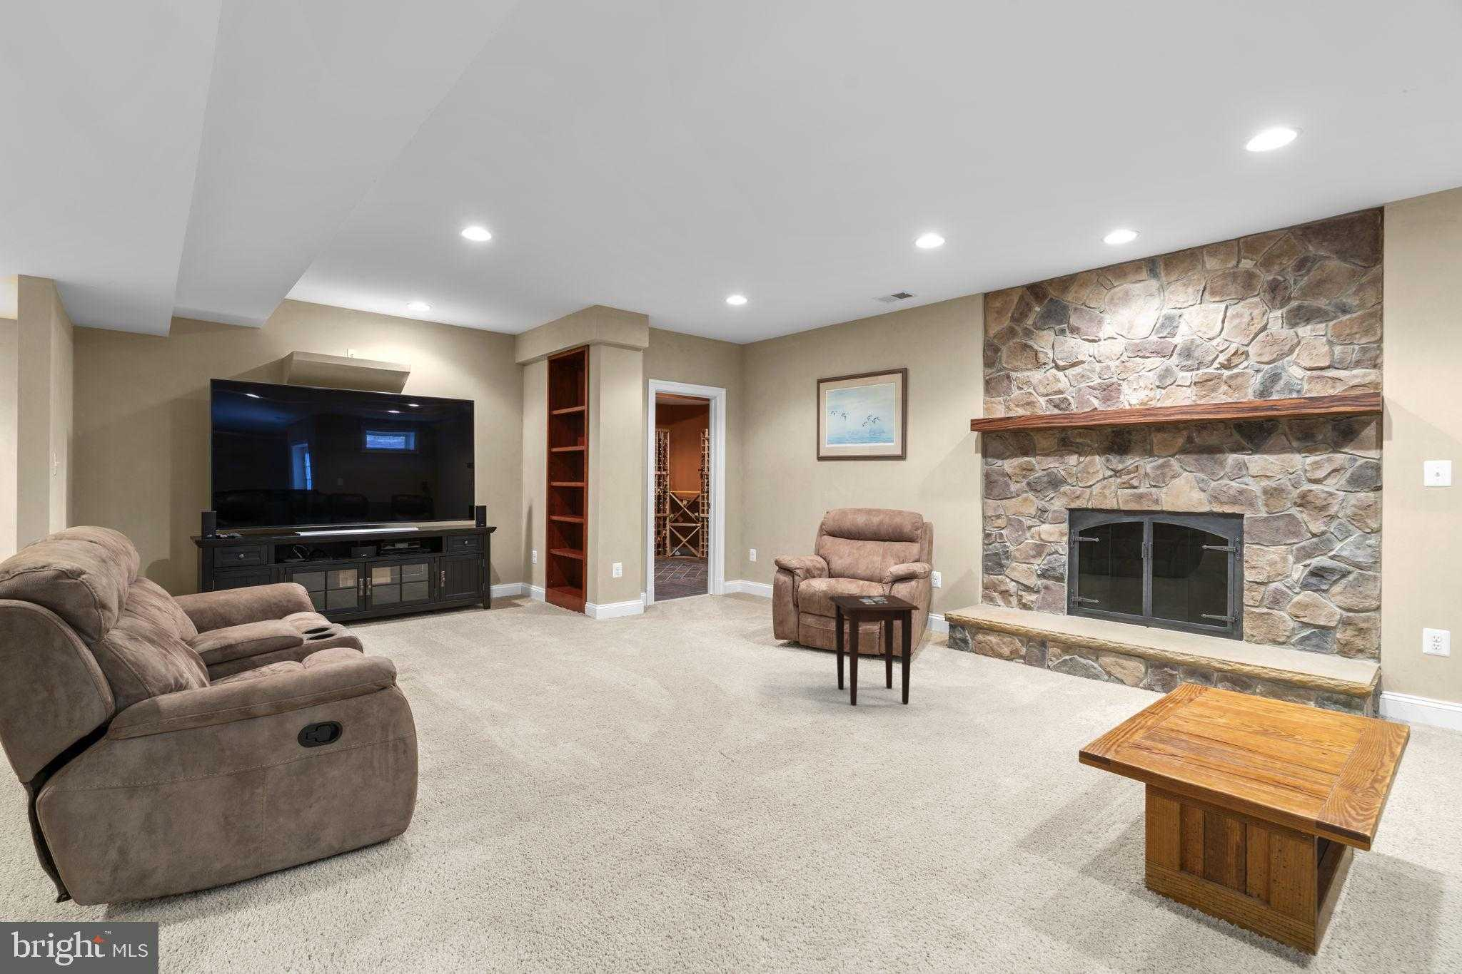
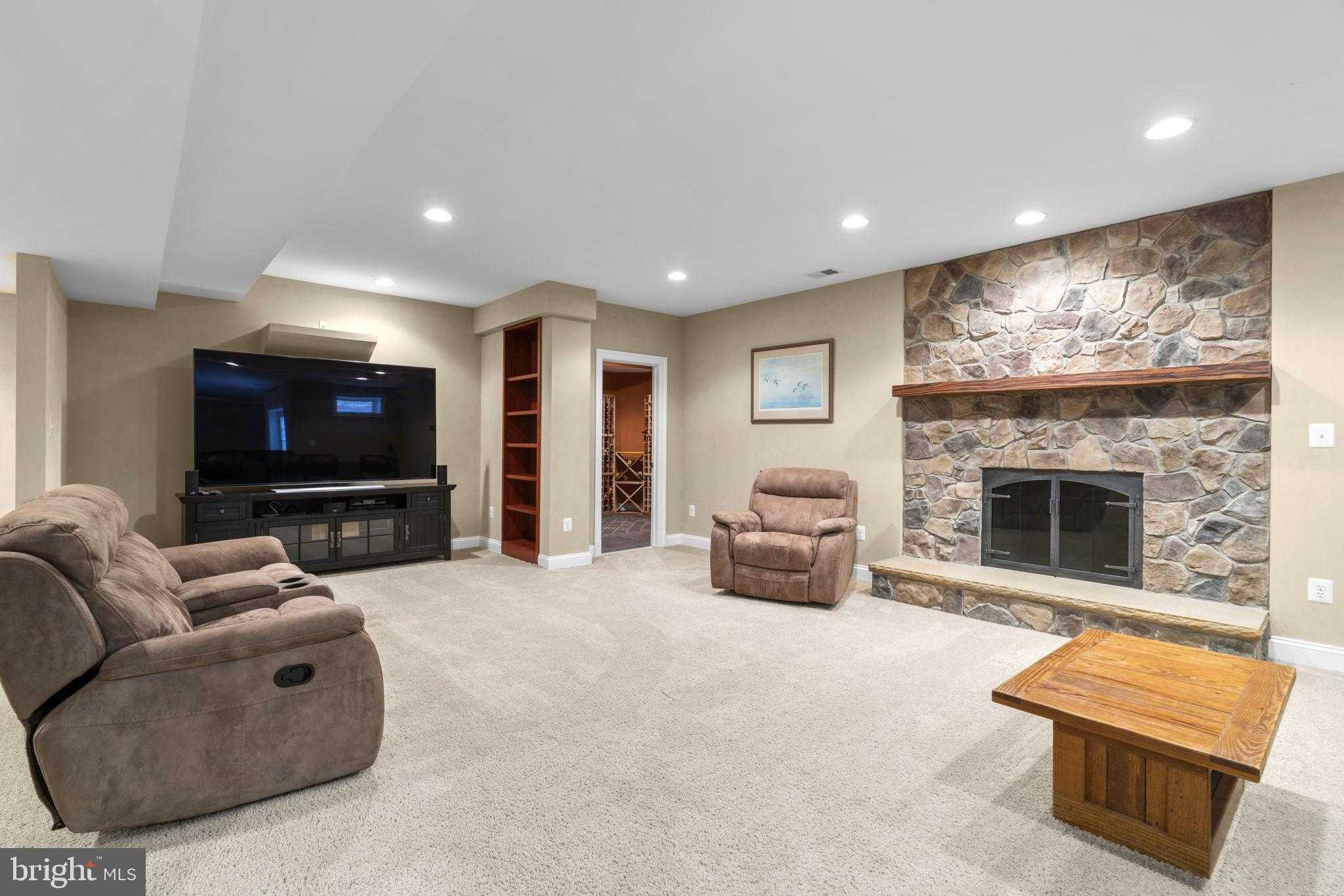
- side table (885, 647)
